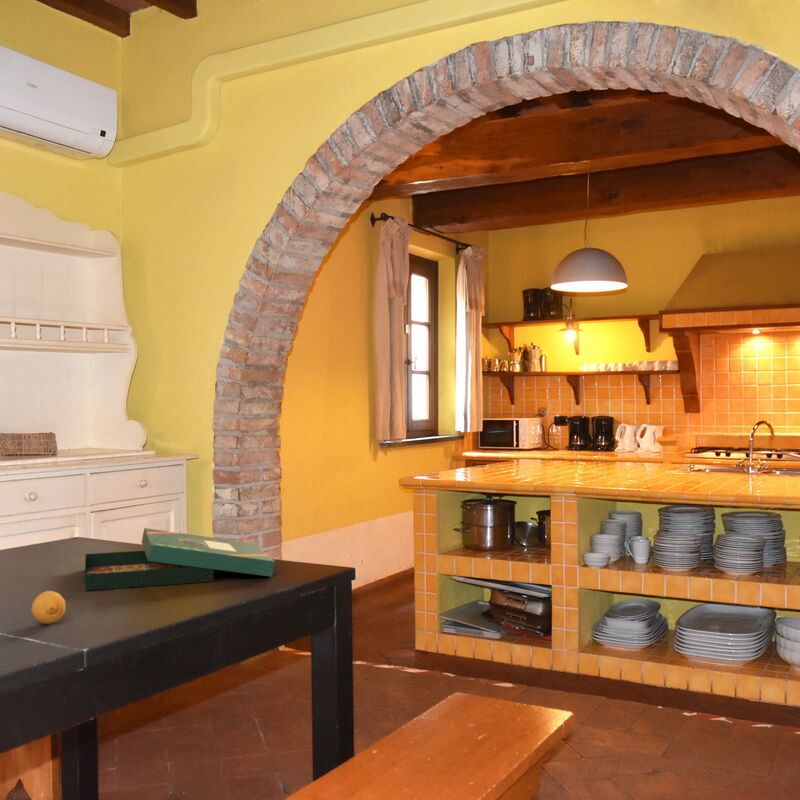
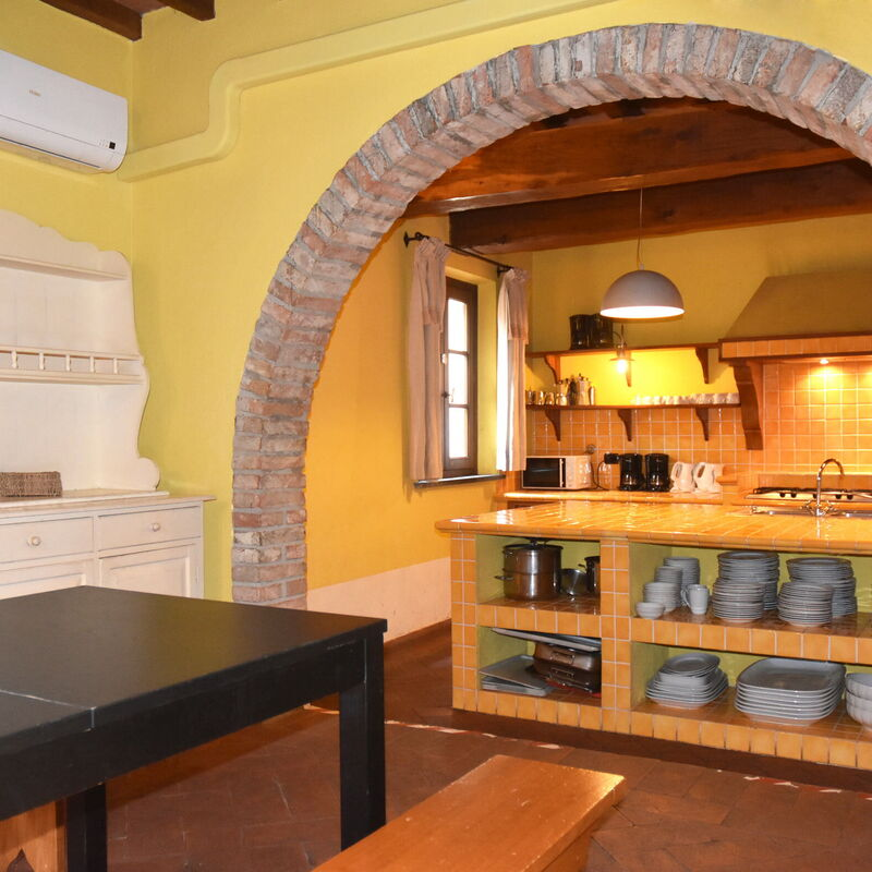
- lemon (49, 607)
- board game (177, 553)
